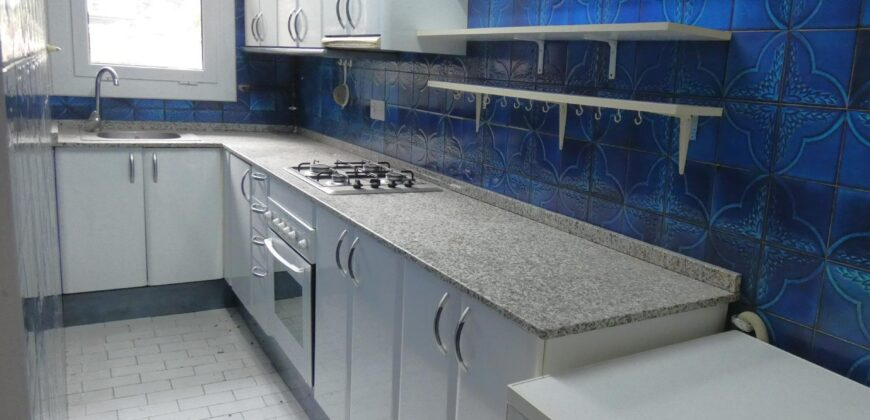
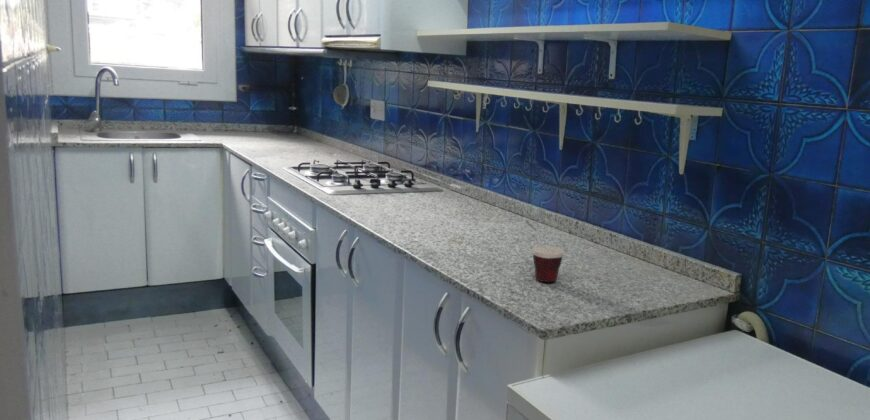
+ cup (540, 251)
